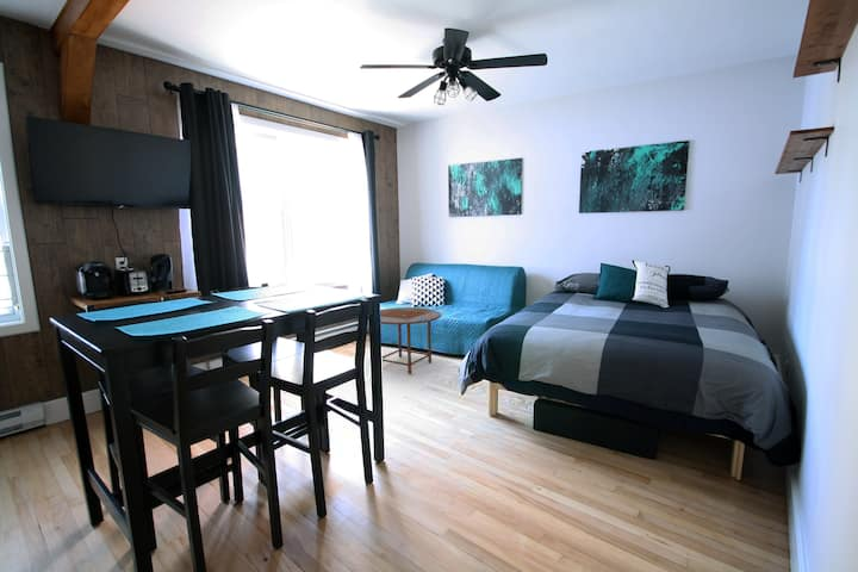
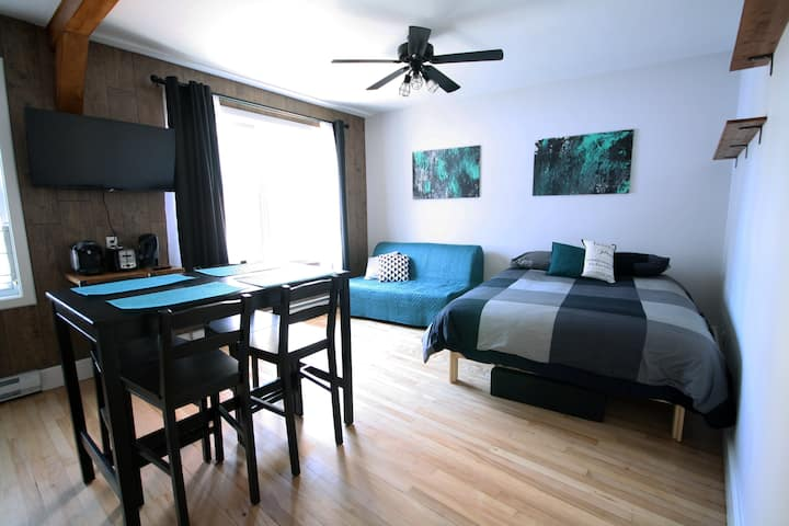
- side table (400, 340)
